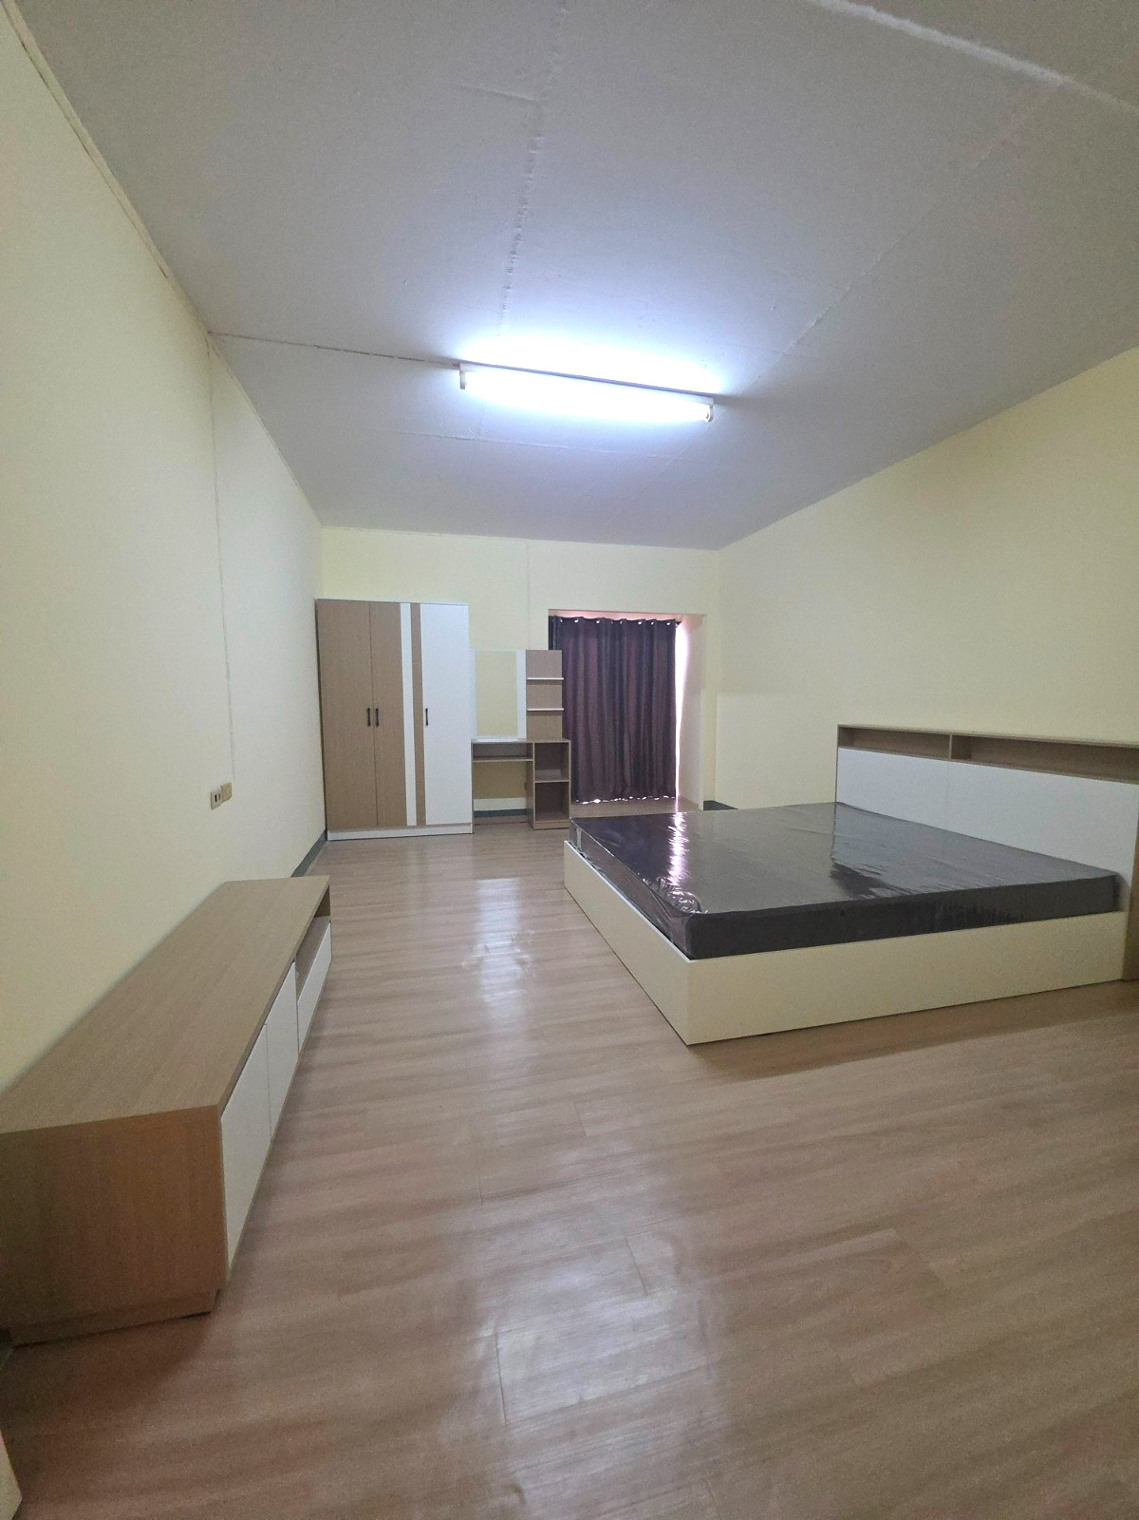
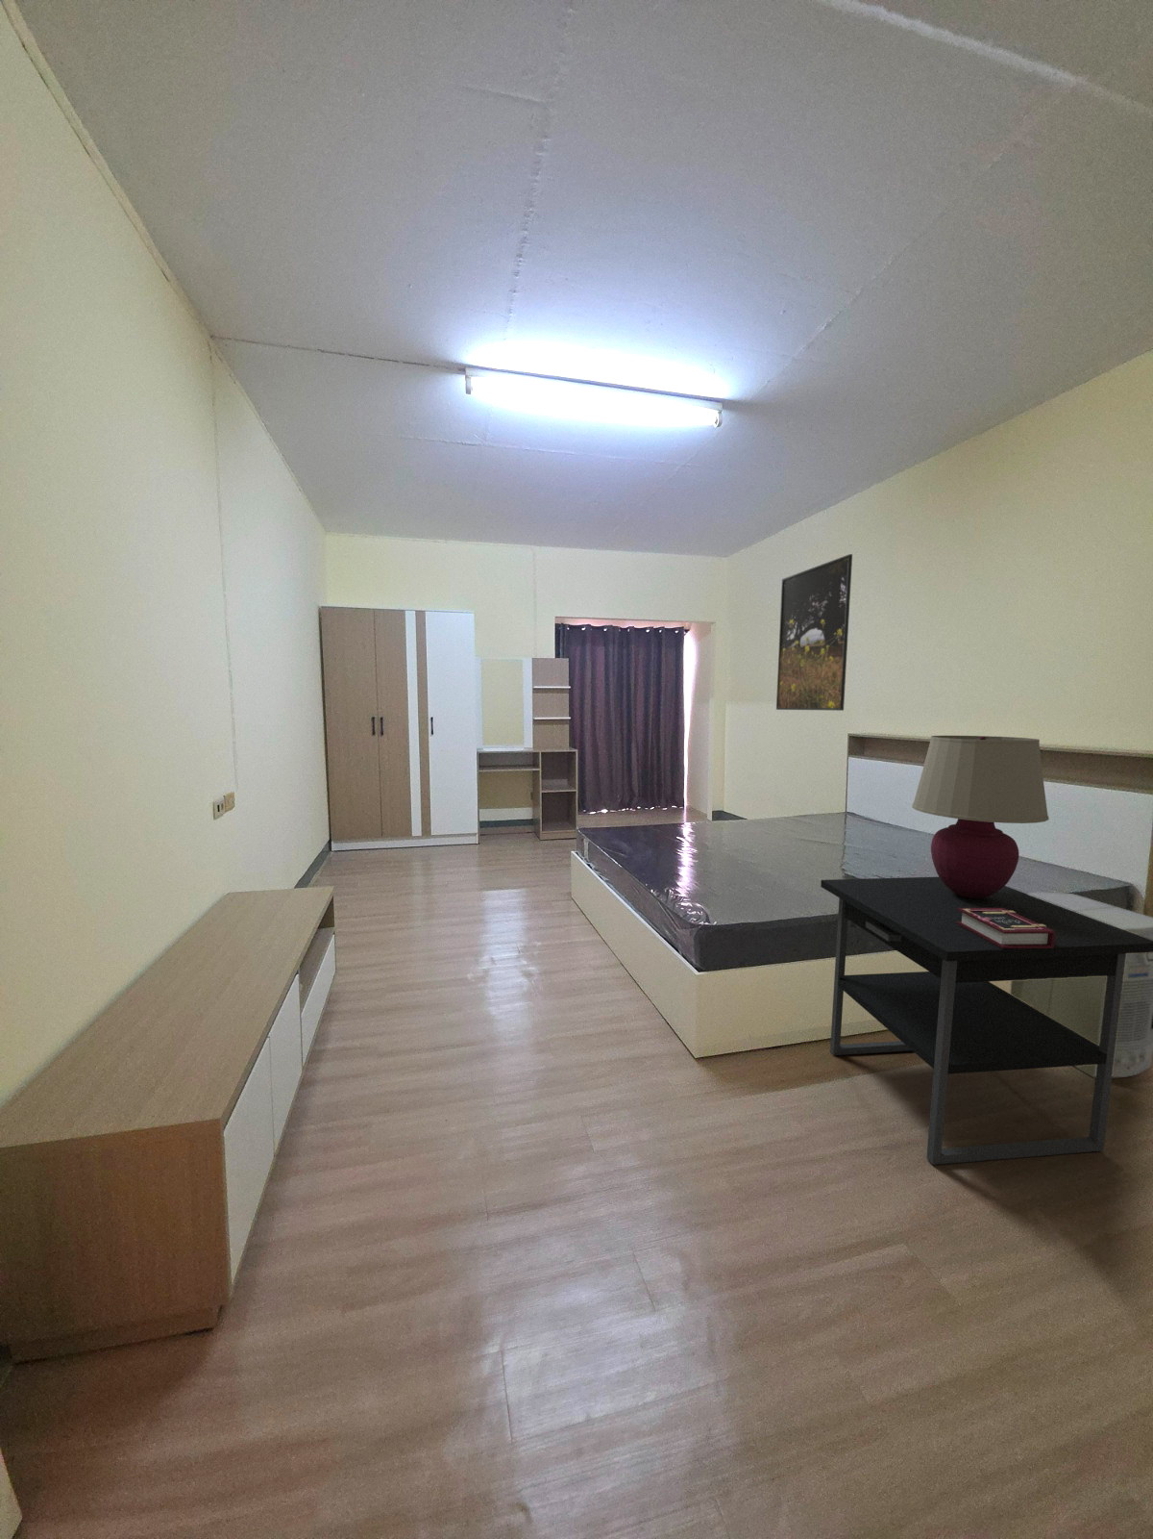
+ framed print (810, 640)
+ nightstand (957, 1002)
+ table lamp (975, 817)
+ book (1003, 926)
+ air purifier (1082, 978)
